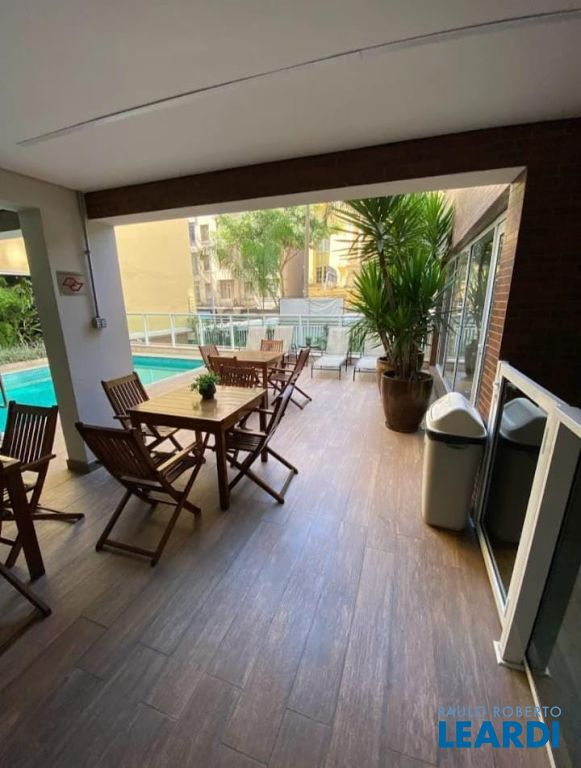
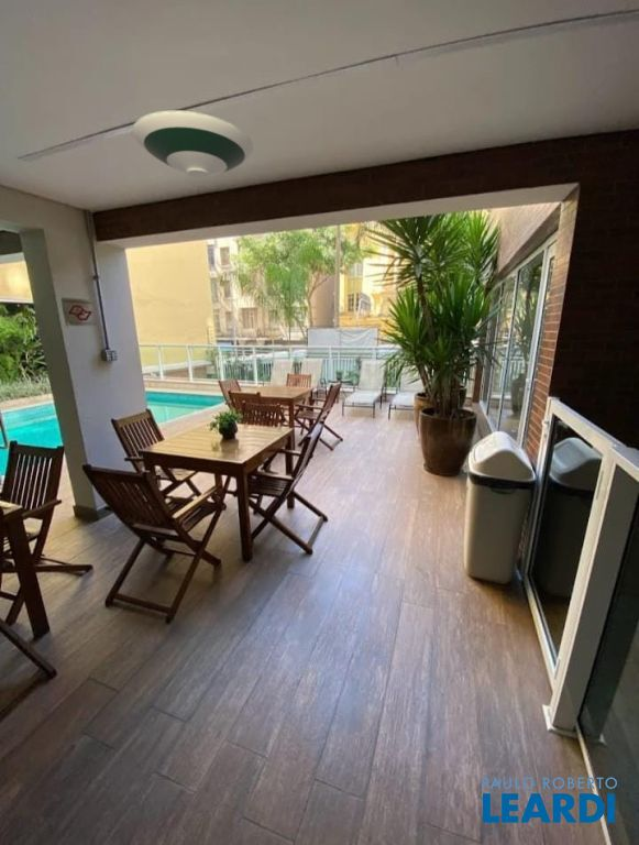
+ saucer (197, 158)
